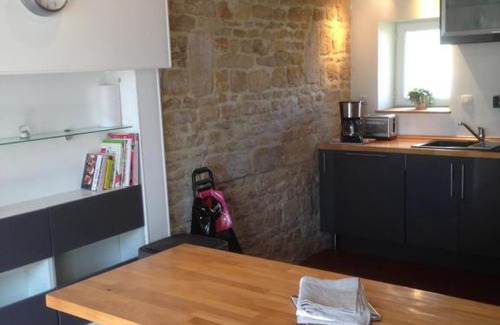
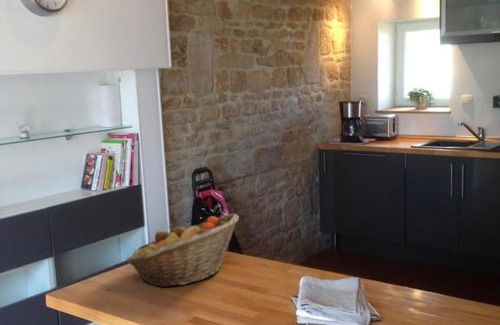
+ fruit basket (185, 246)
